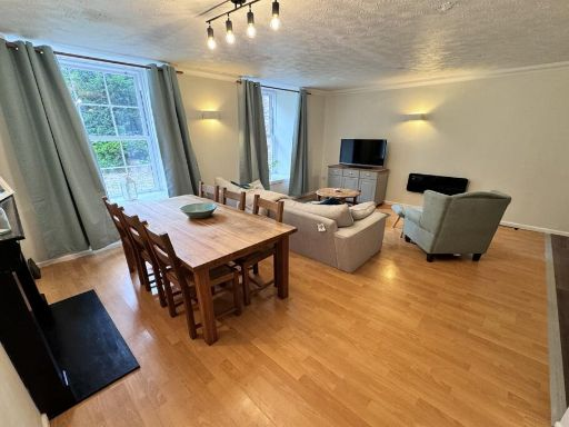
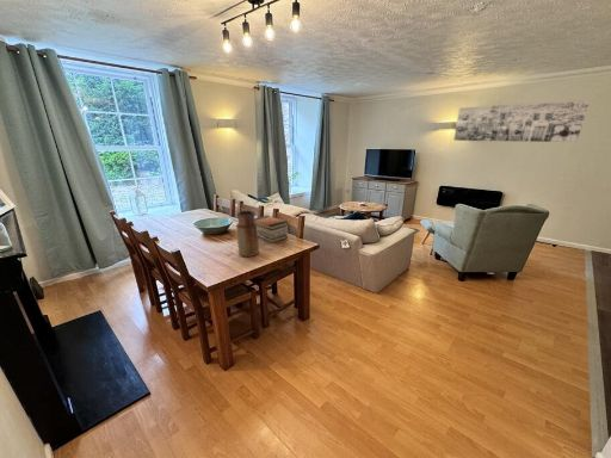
+ vase (247, 233)
+ wall art (512, 123)
+ book stack (270, 228)
